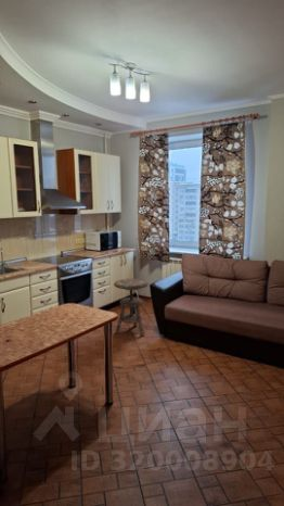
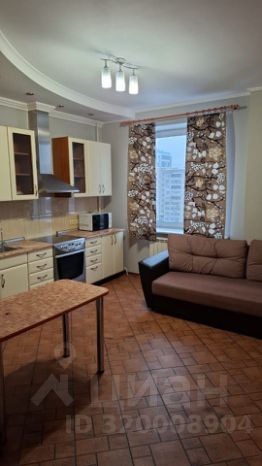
- side table (131, 306)
